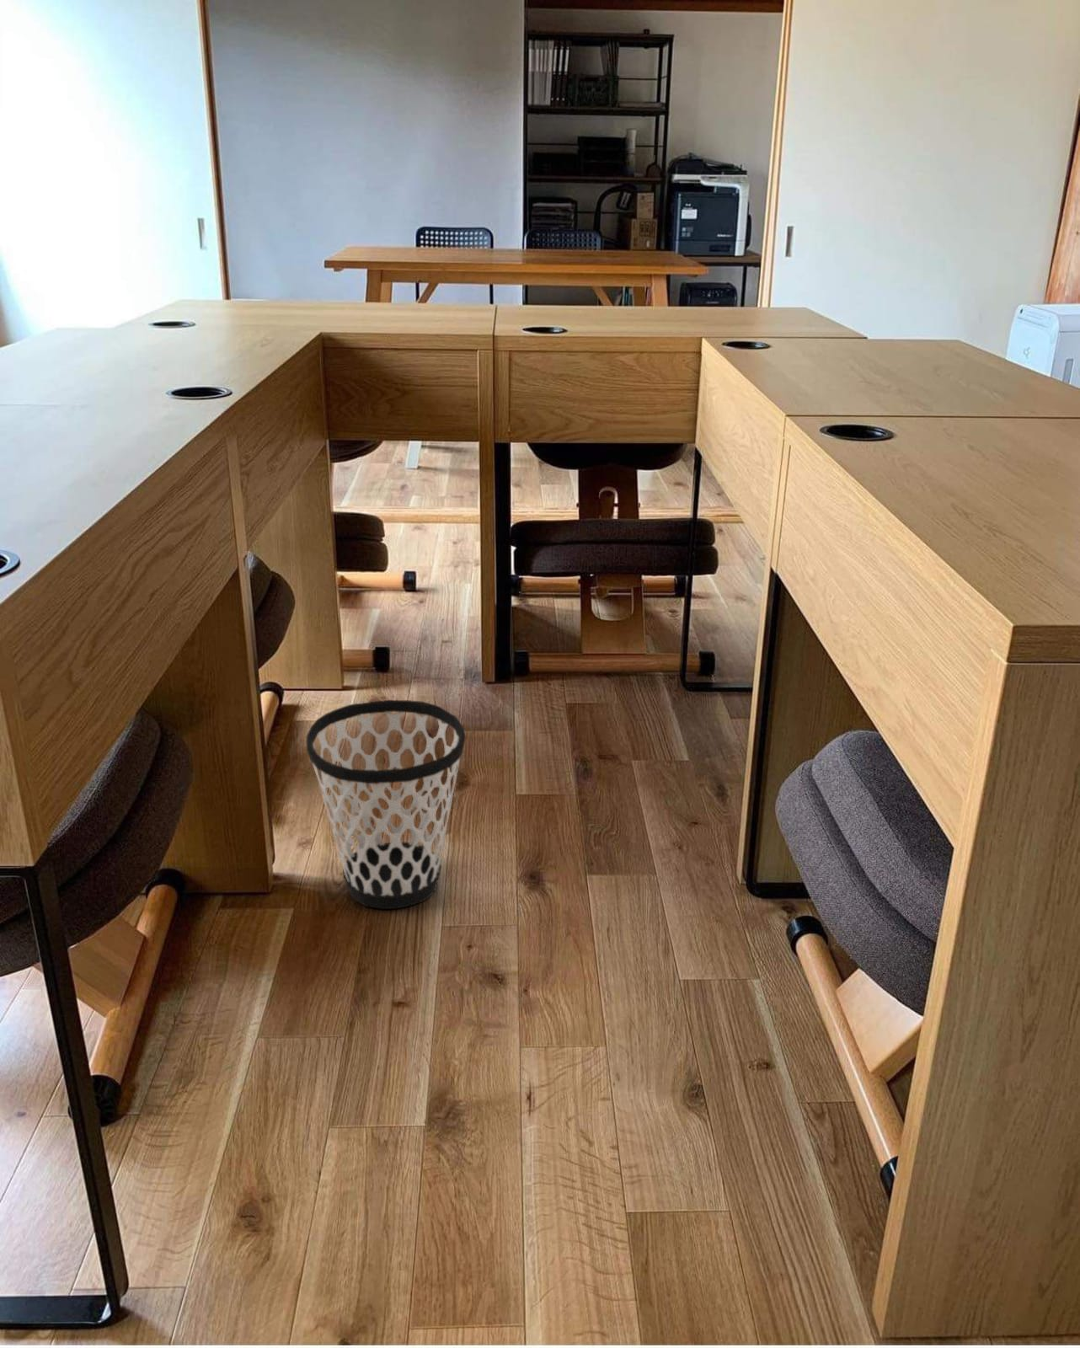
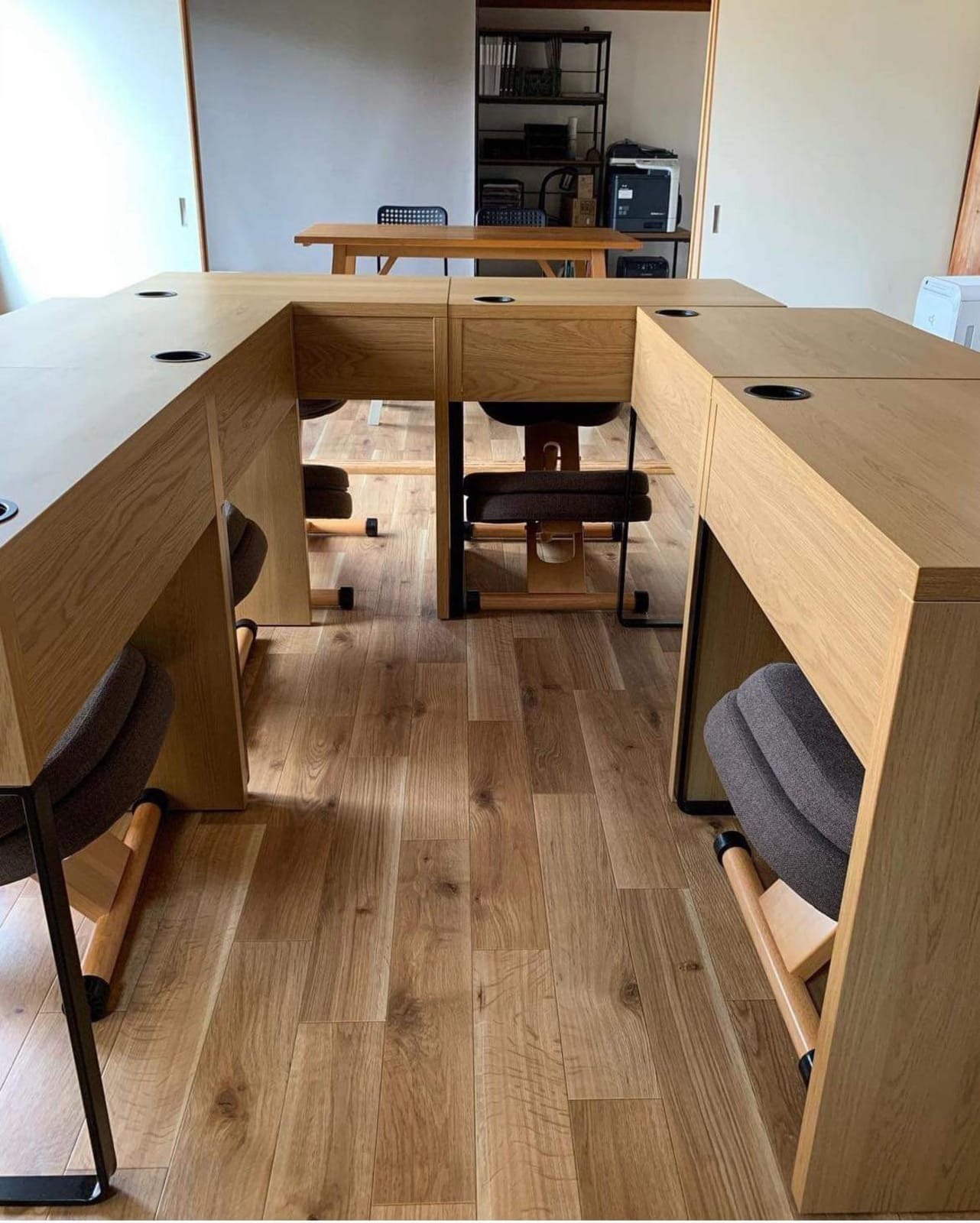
- wastebasket (389, 810)
